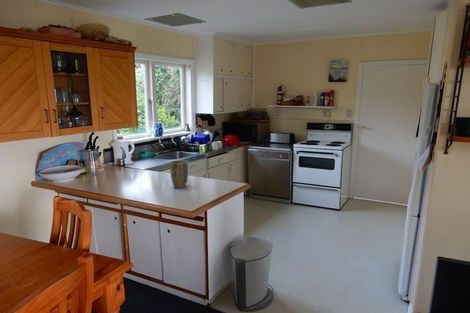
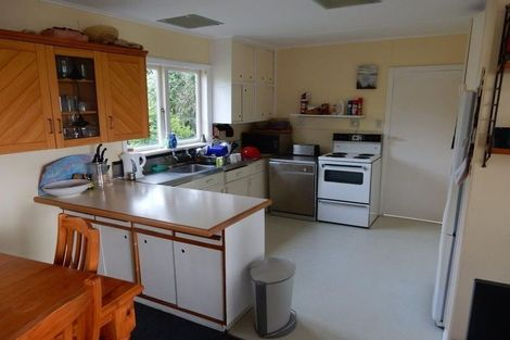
- plant pot (179, 174)
